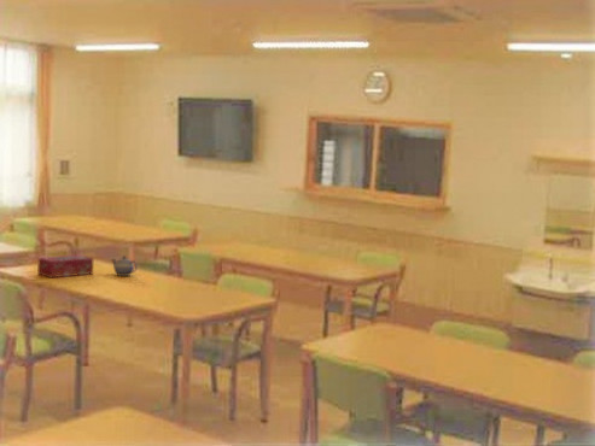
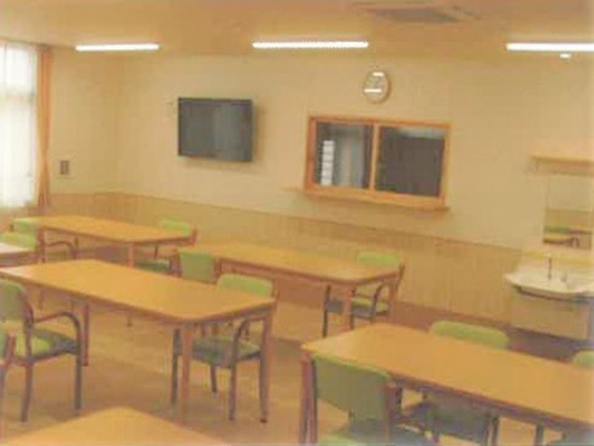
- teapot (123, 265)
- tissue box (65, 265)
